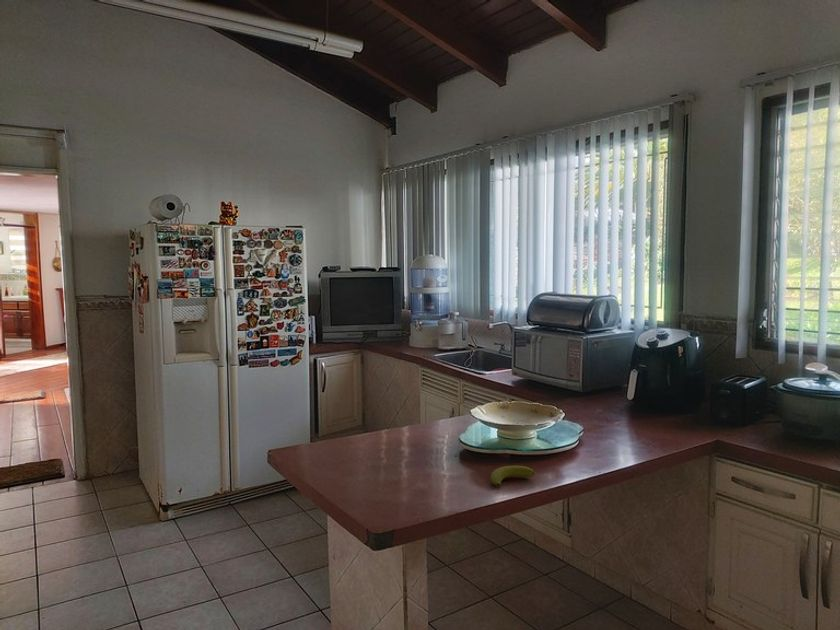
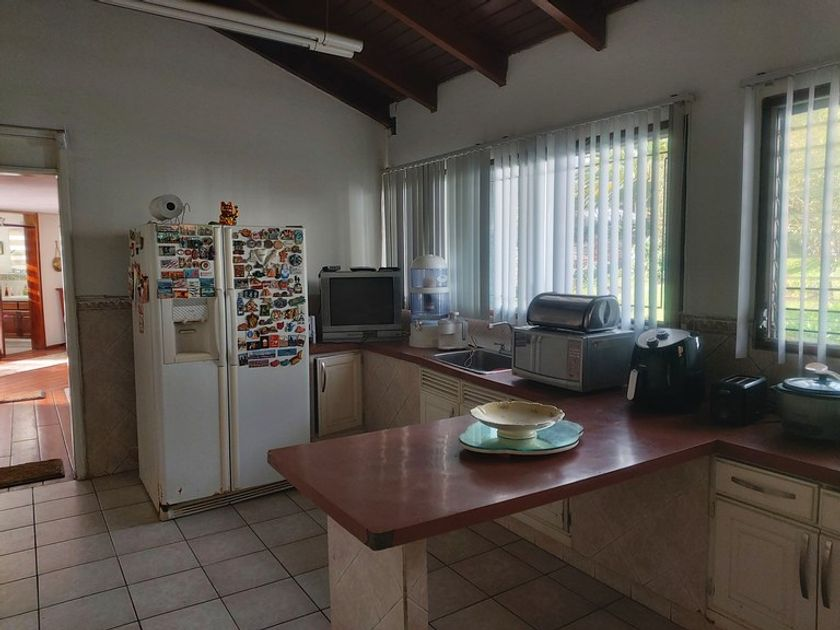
- banana (509, 474)
